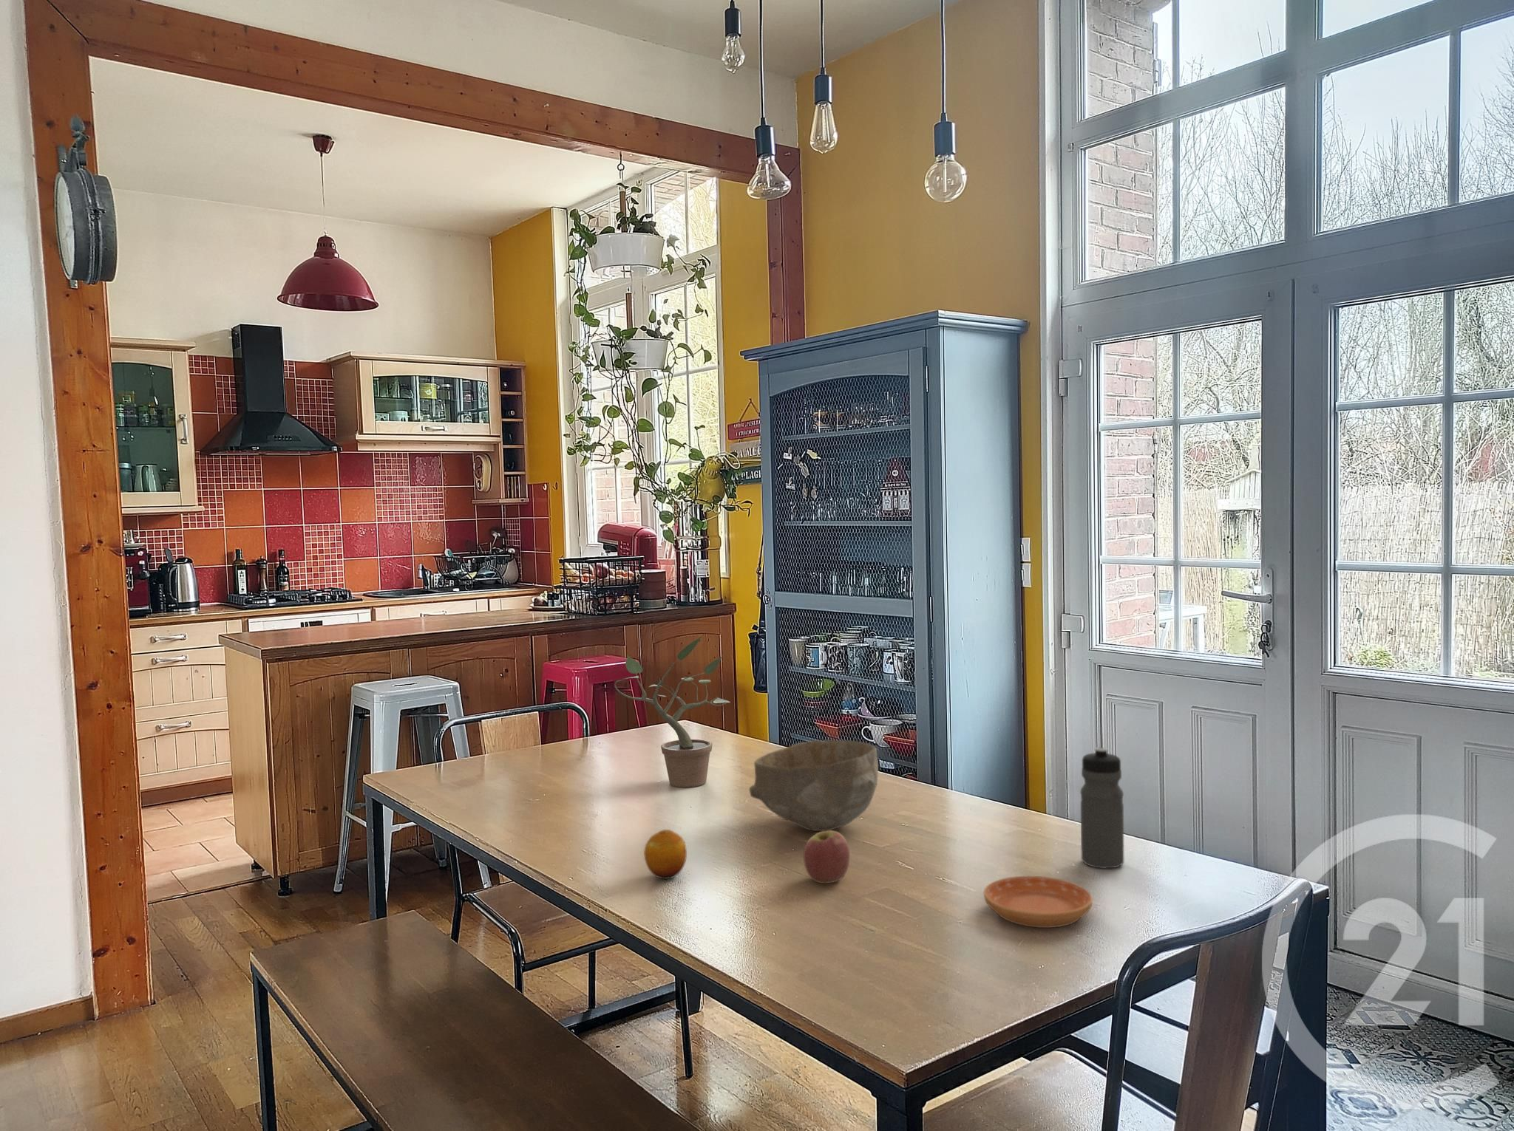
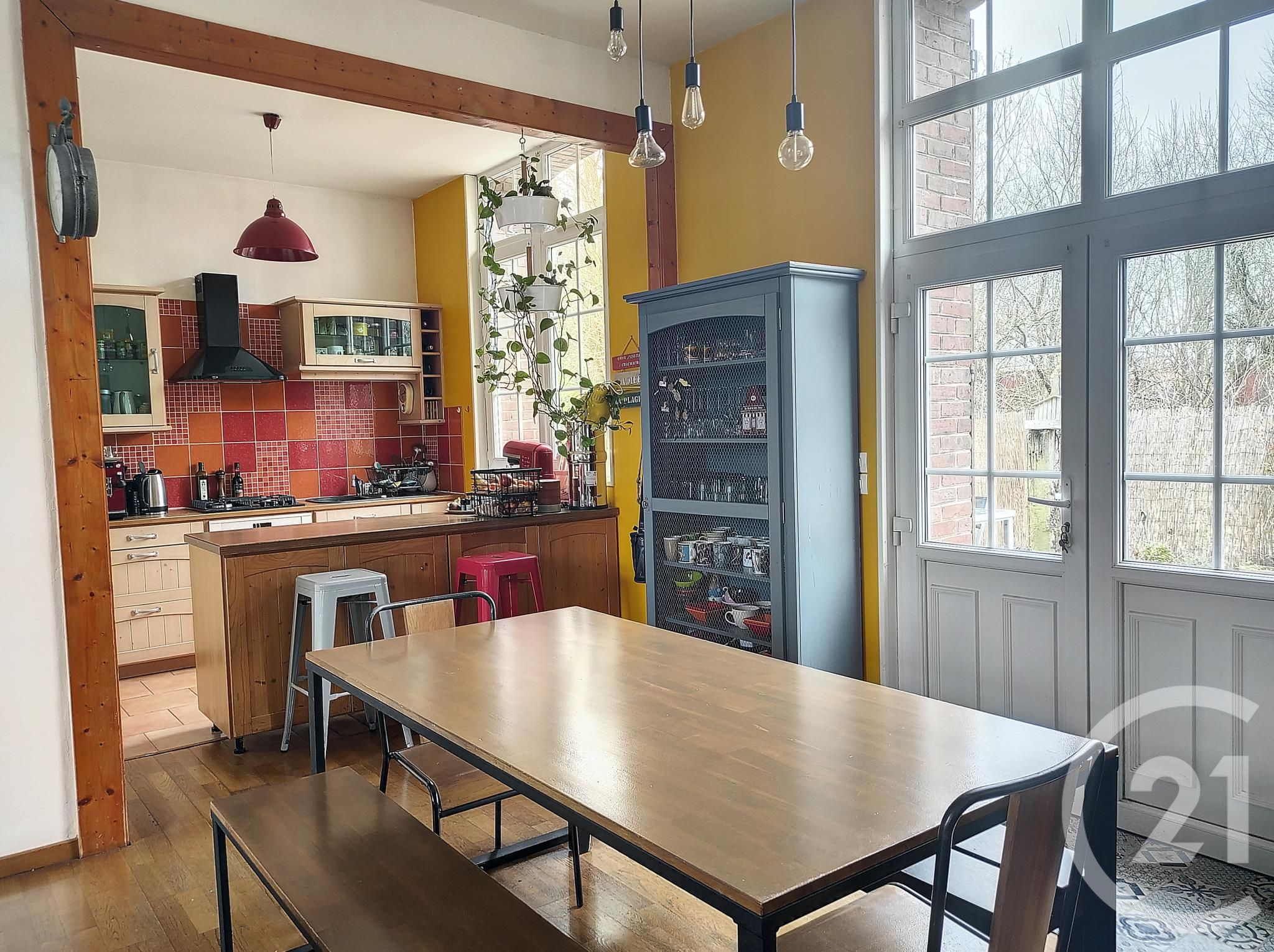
- potted plant (670, 706)
- apple (826, 857)
- fruit (665, 853)
- water bottle (1102, 804)
- saucer (1037, 902)
- bowl (814, 785)
